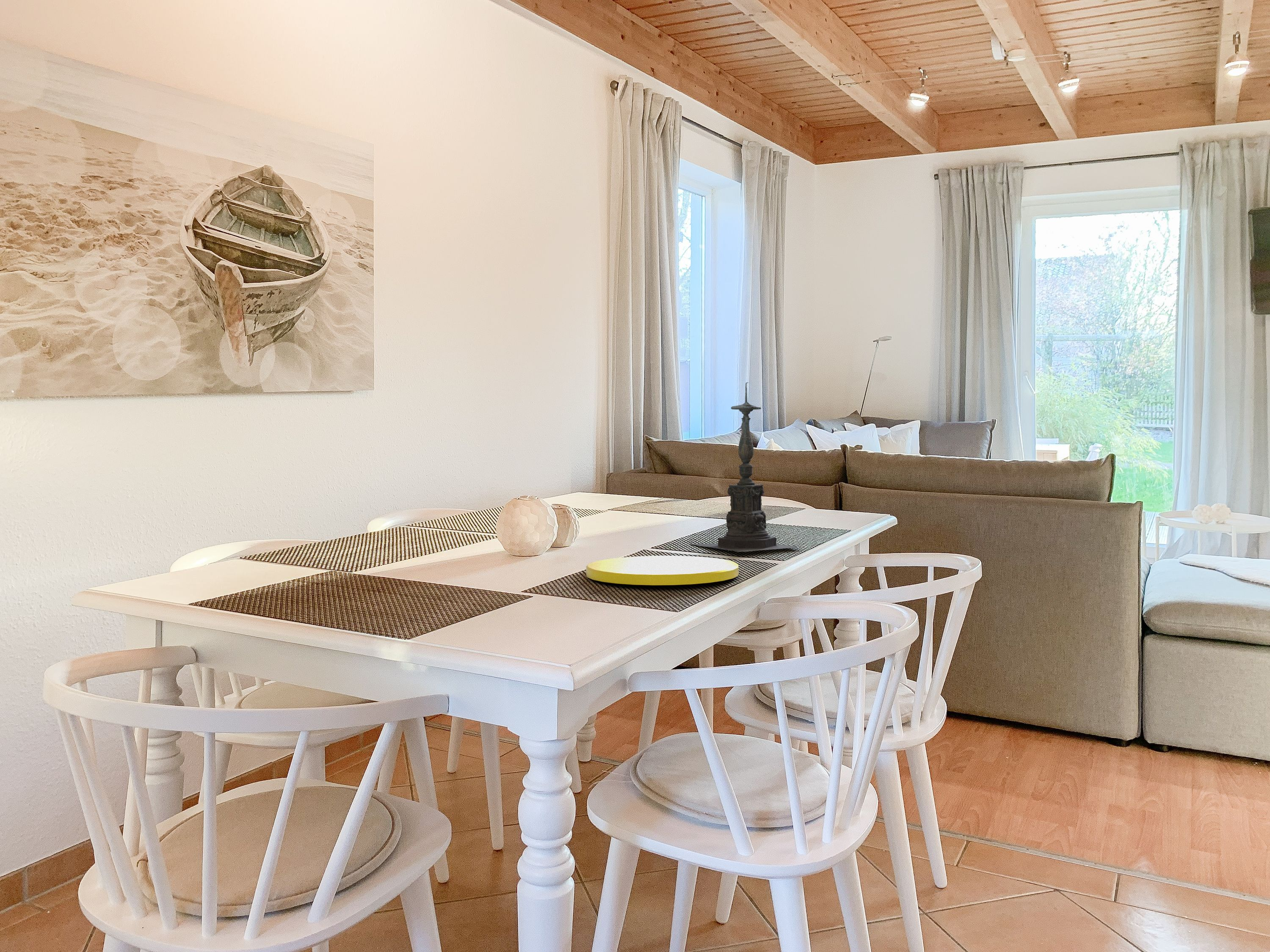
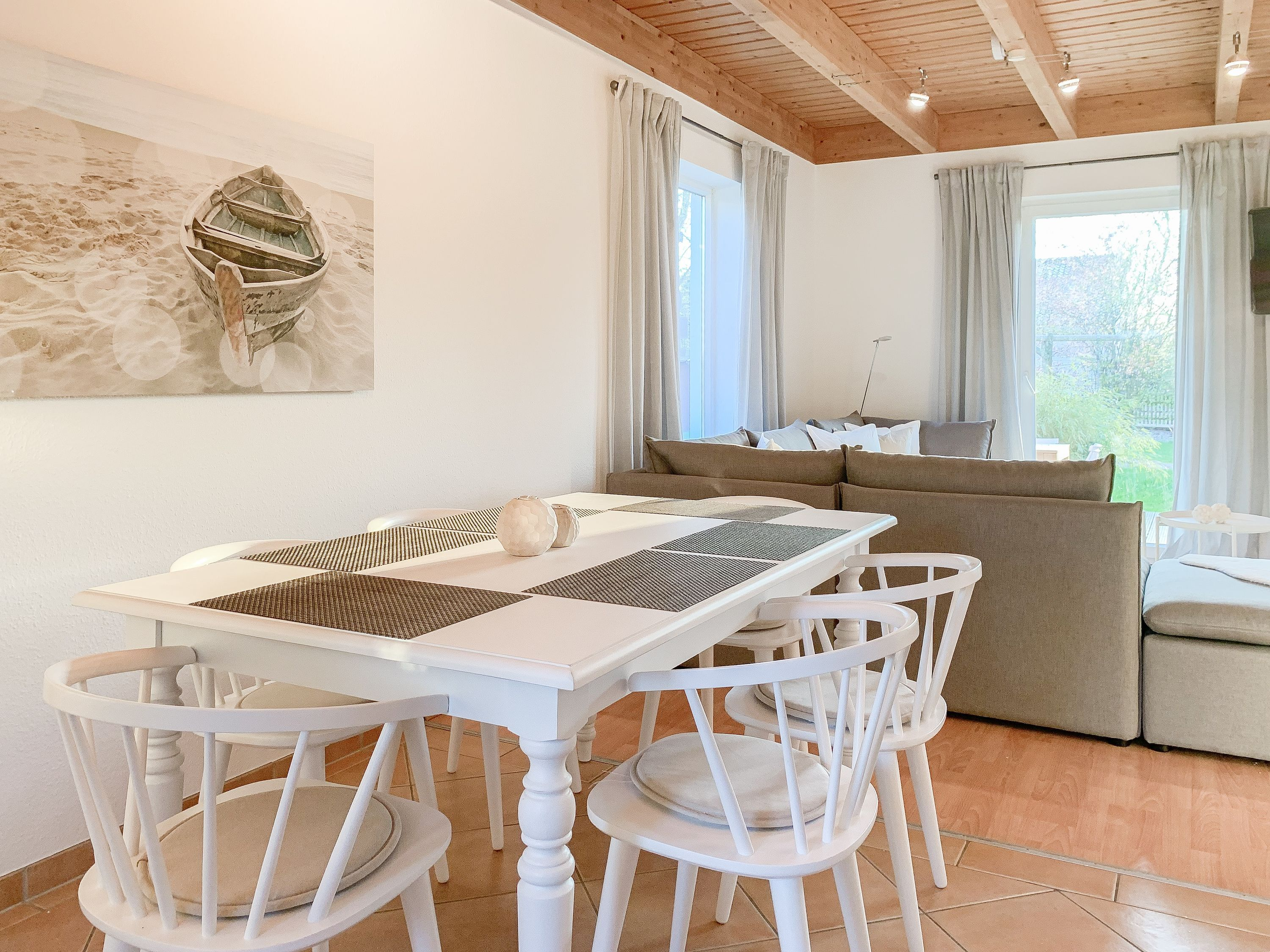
- plate (662, 568)
- candle holder (744, 464)
